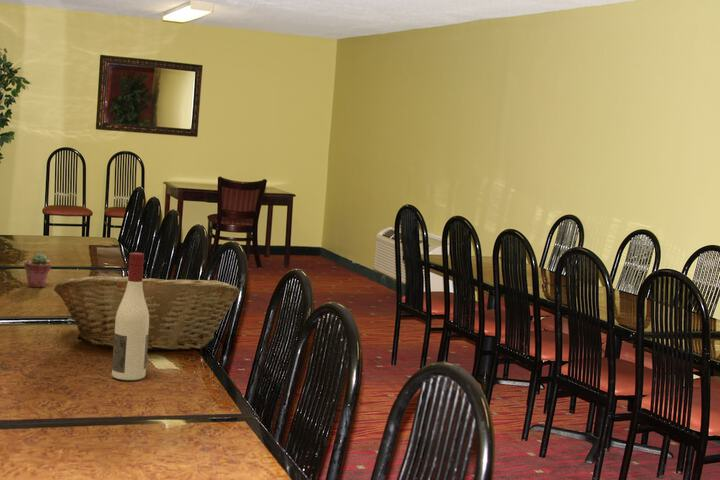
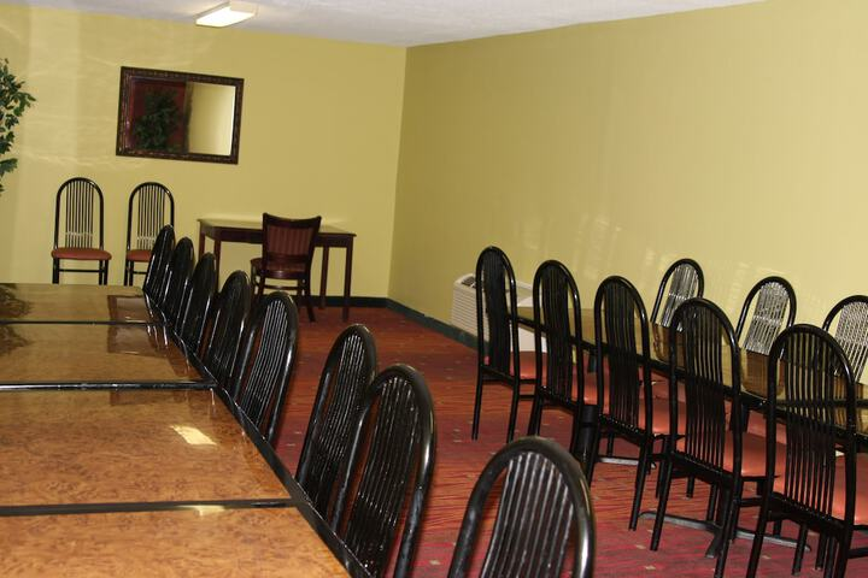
- alcohol (132, 315)
- potted succulent (37, 269)
- fruit basket (148, 305)
